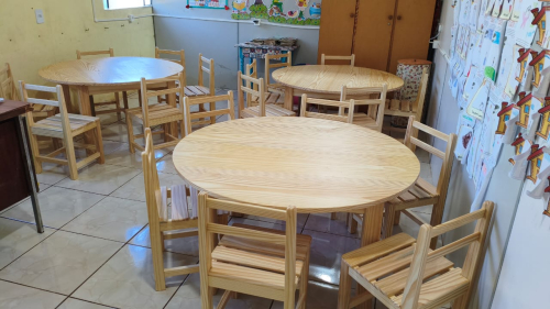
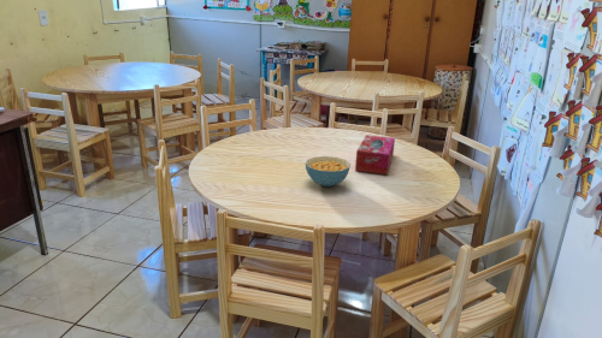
+ cereal bowl (326, 173)
+ tissue box (376, 153)
